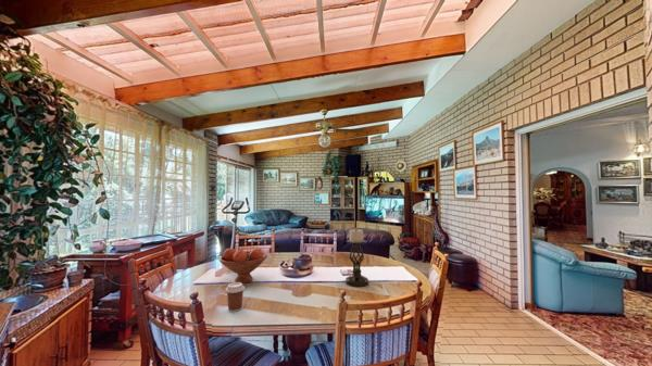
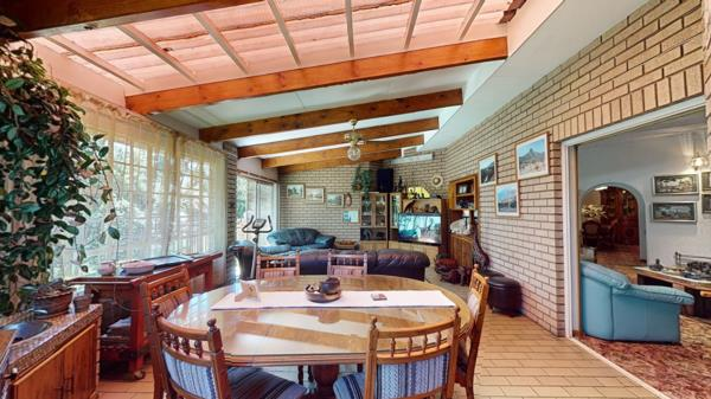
- coffee cup (235, 296)
- candle holder (356, 255)
- fruit bowl (243, 264)
